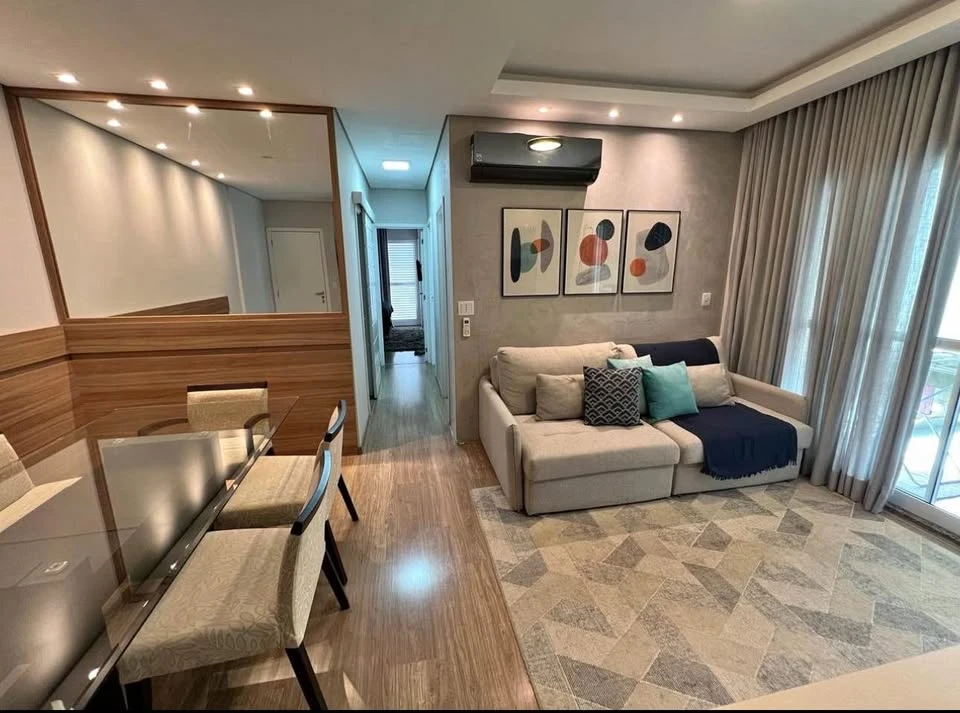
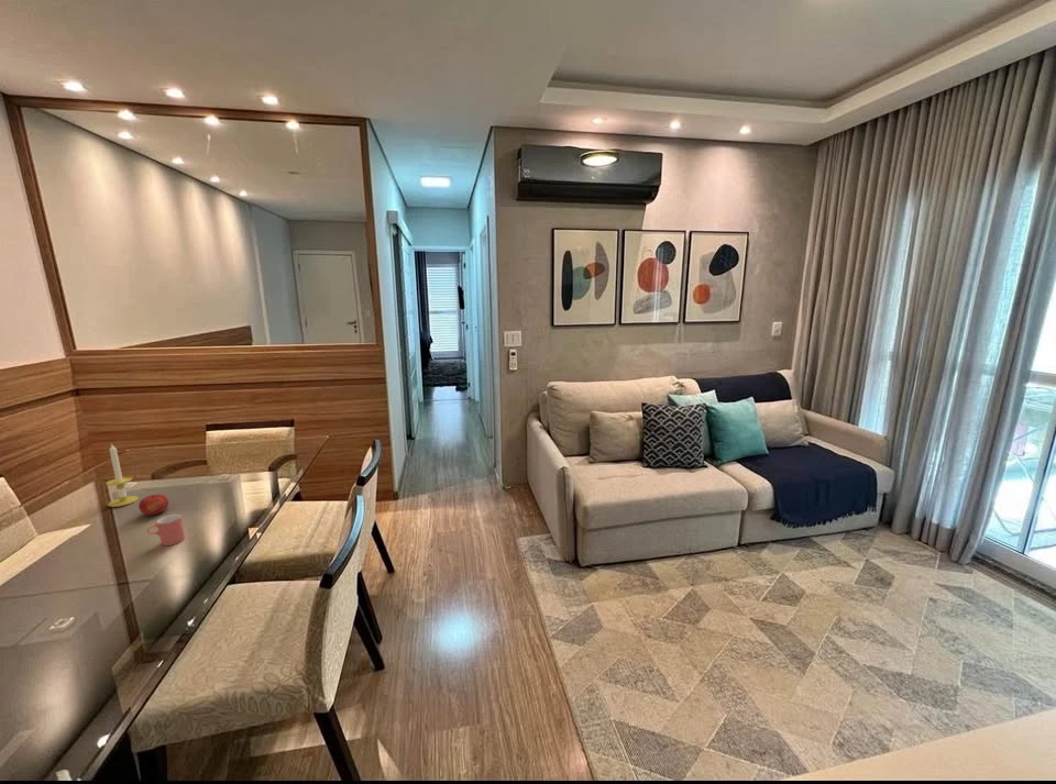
+ candle (118, 473)
+ fruit (153, 503)
+ cup (165, 530)
